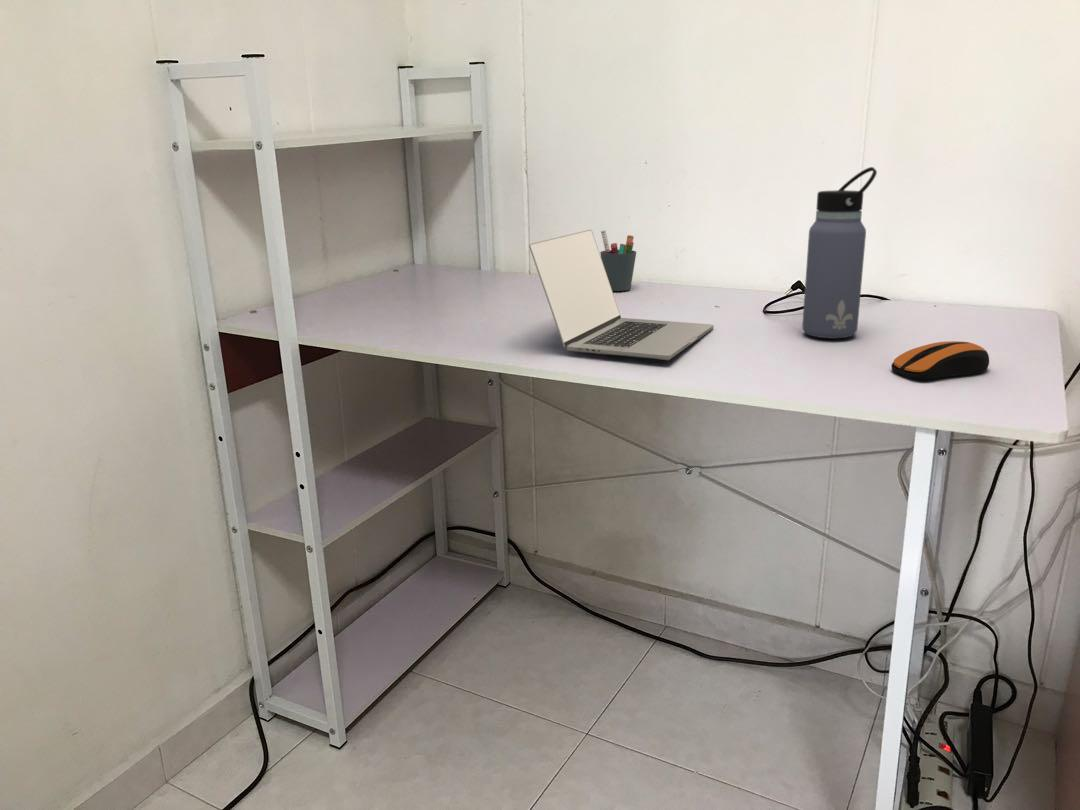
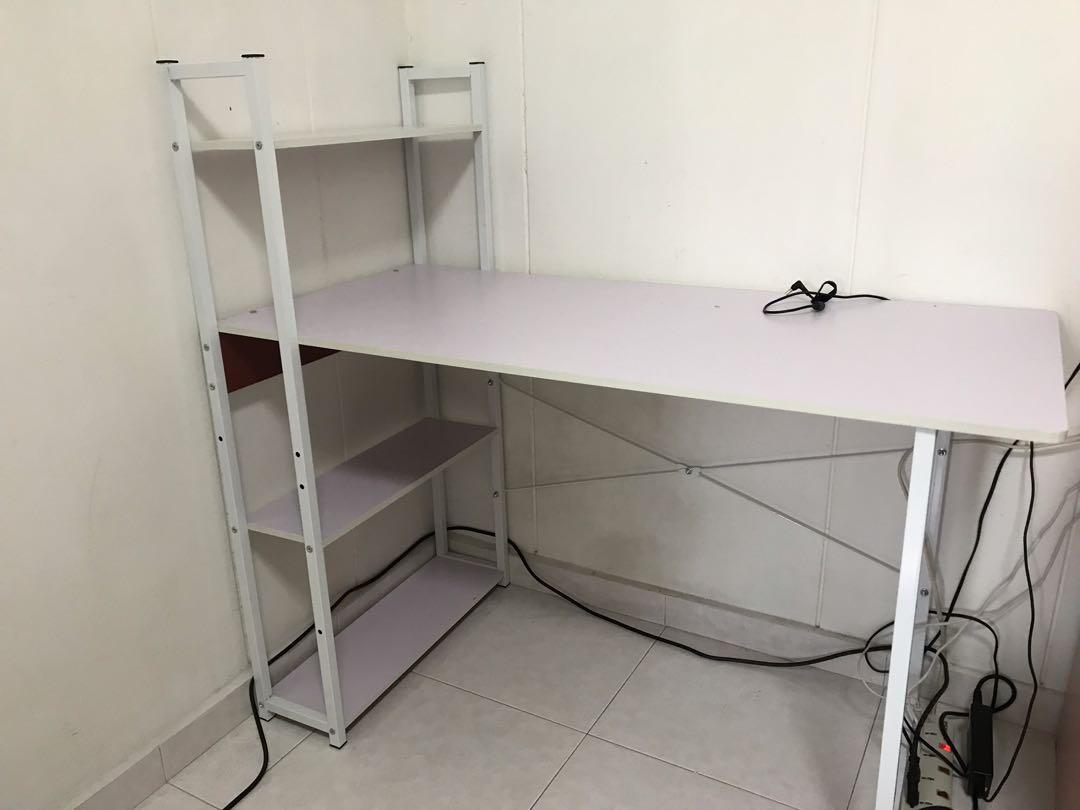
- water bottle (838, 253)
- laptop (612, 292)
- computer mouse (943, 357)
- pen holder (618, 260)
